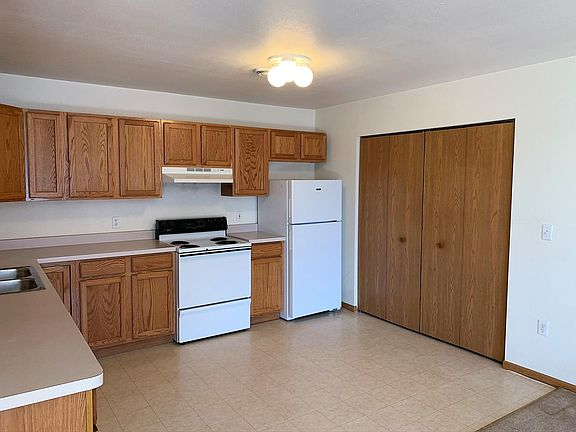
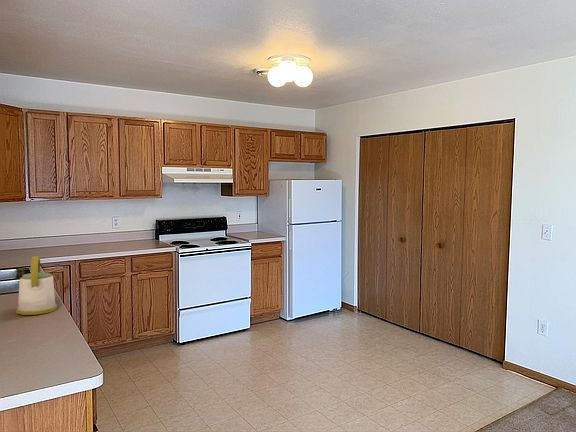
+ kettle (37, 282)
